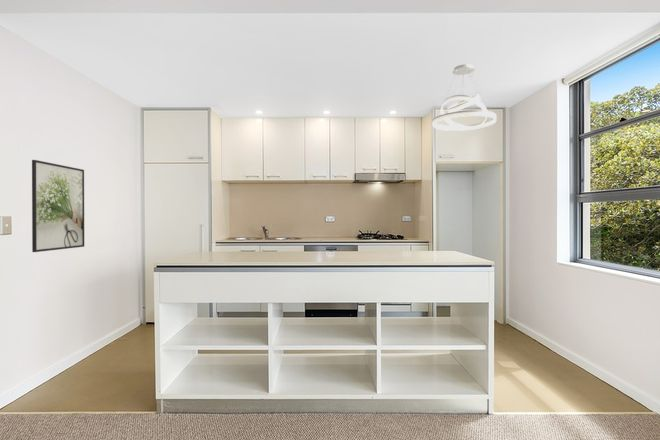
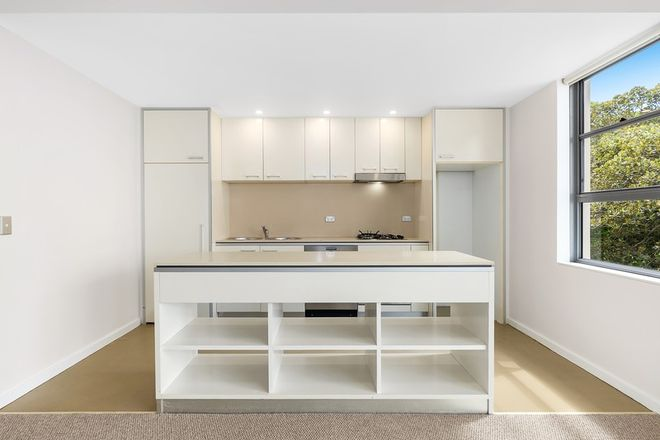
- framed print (60, 207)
- pendant light (463, 97)
